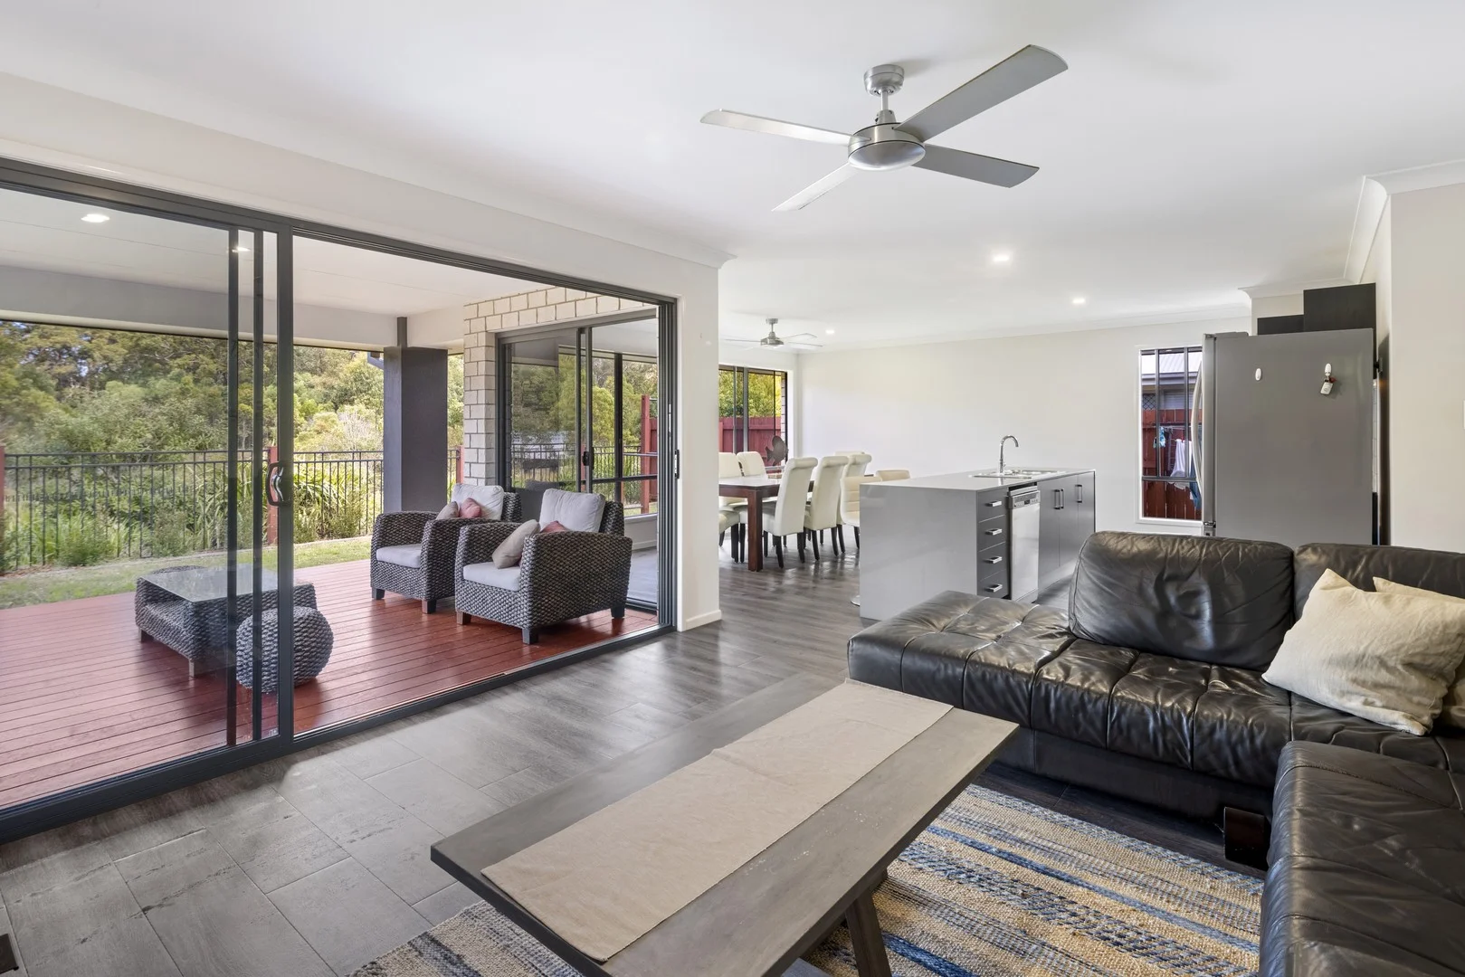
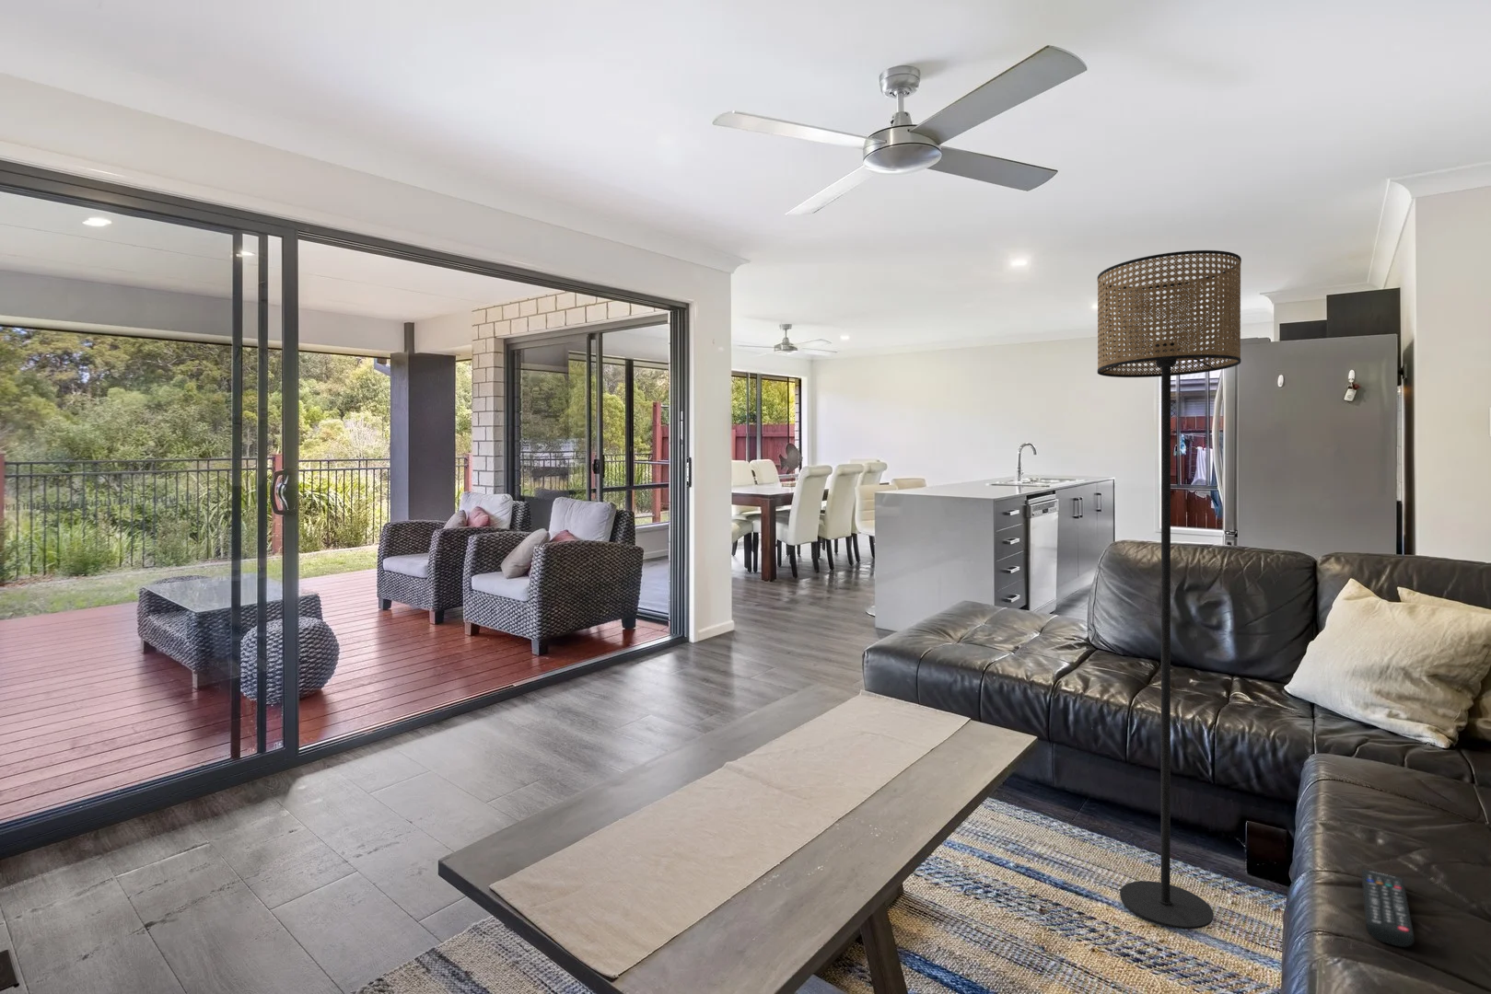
+ remote control (1386, 905)
+ floor lamp (1165, 589)
